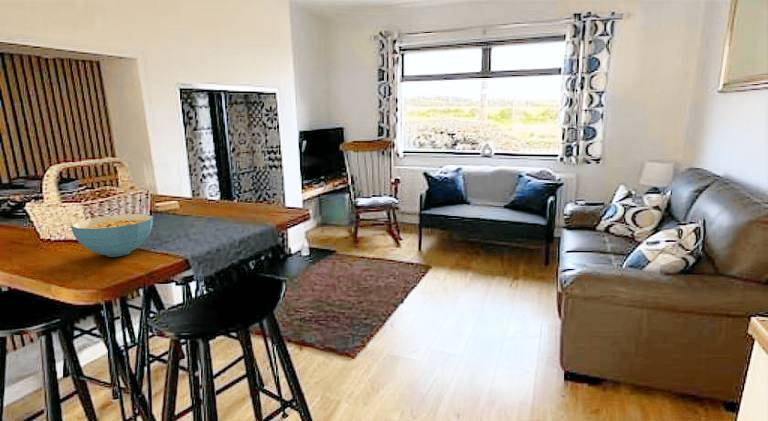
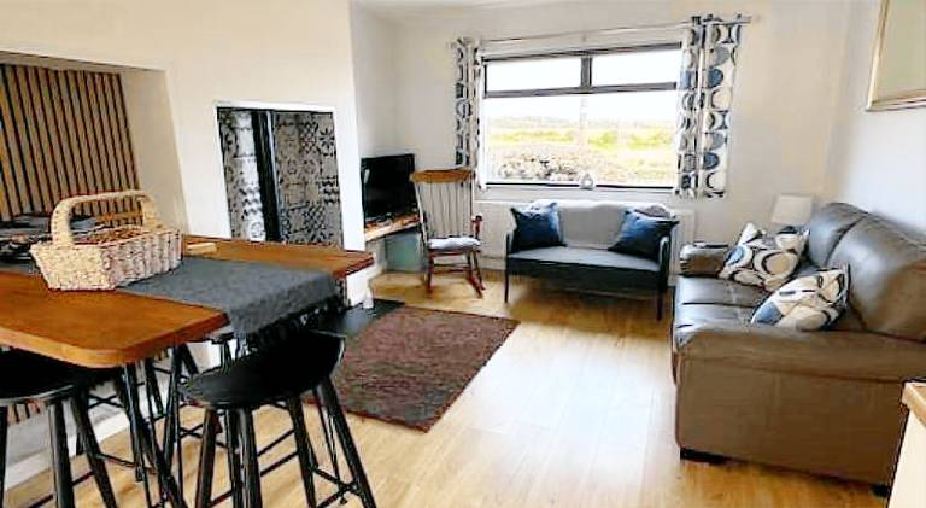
- cereal bowl (116, 237)
